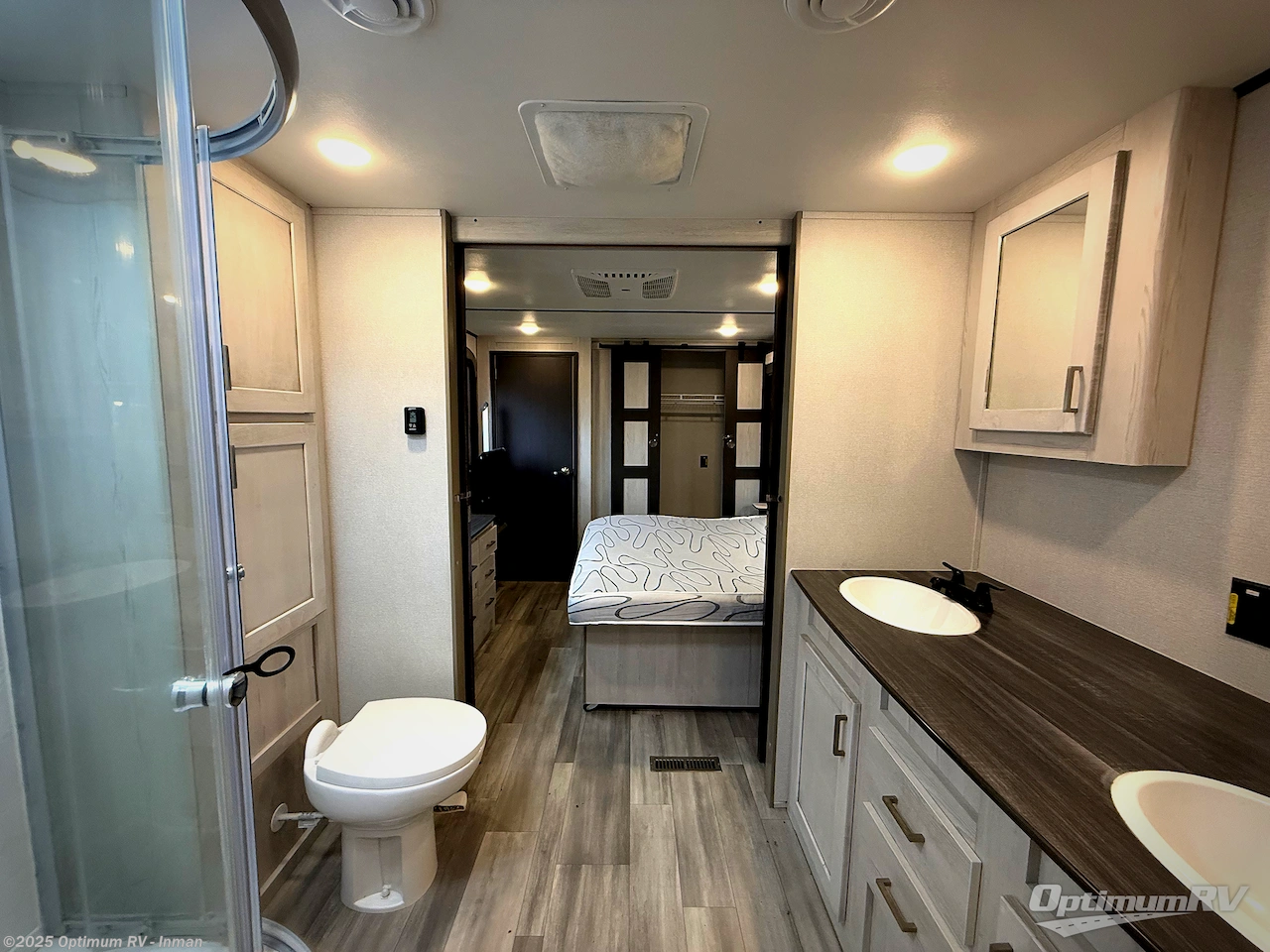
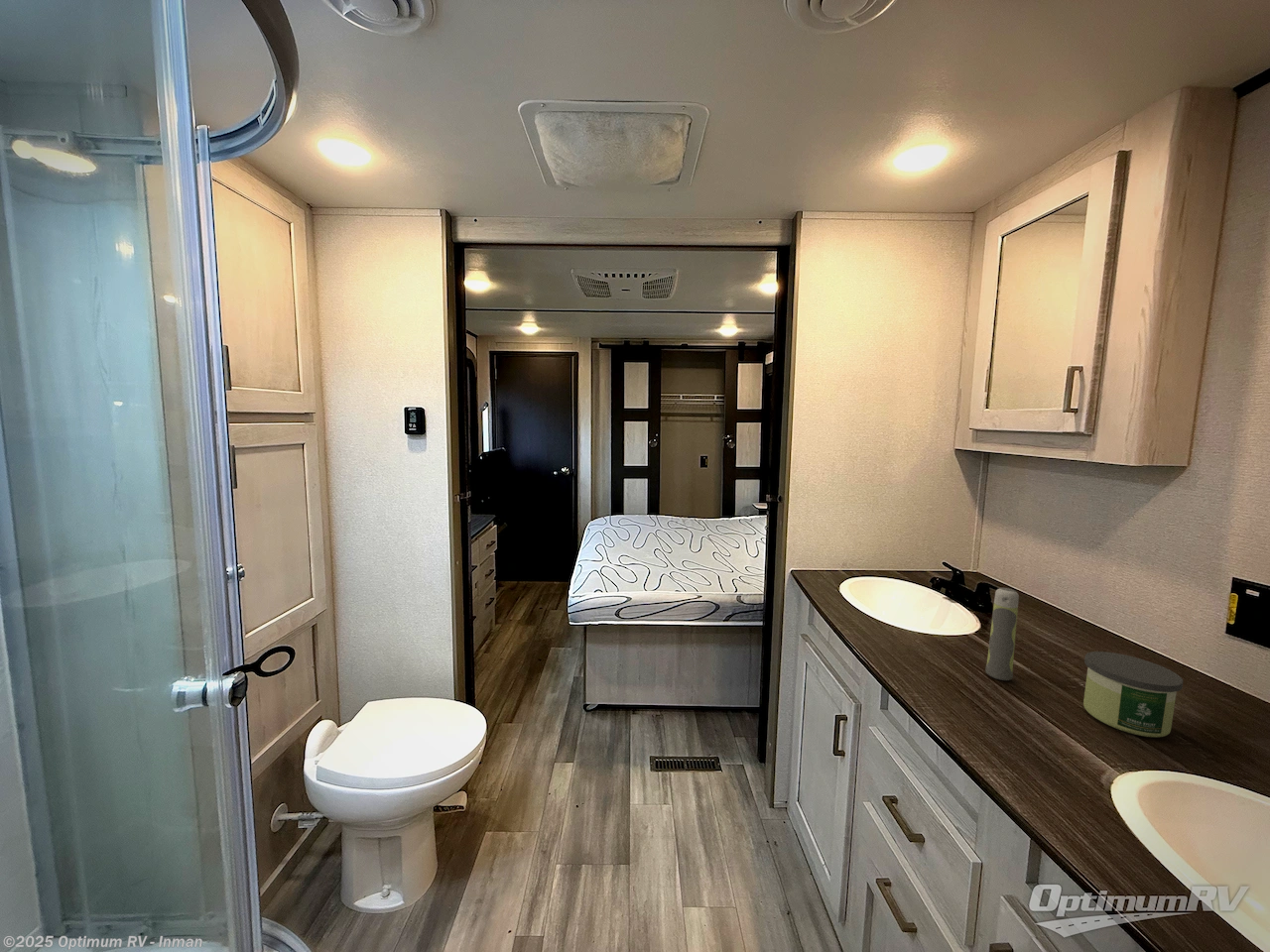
+ candle (1128, 694)
+ spray bottle (1002, 633)
